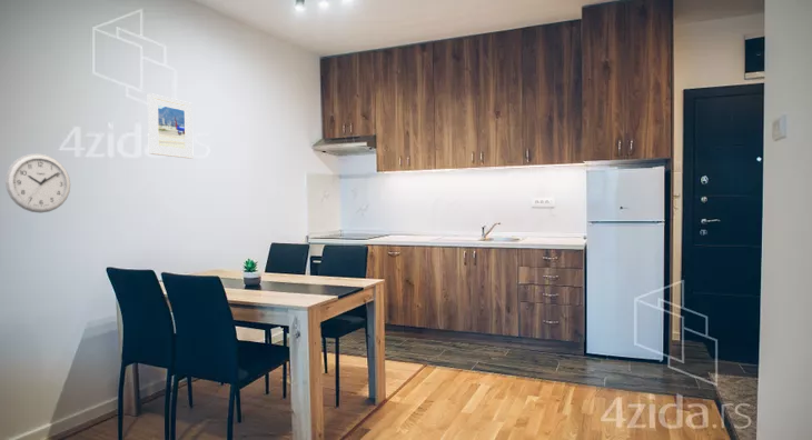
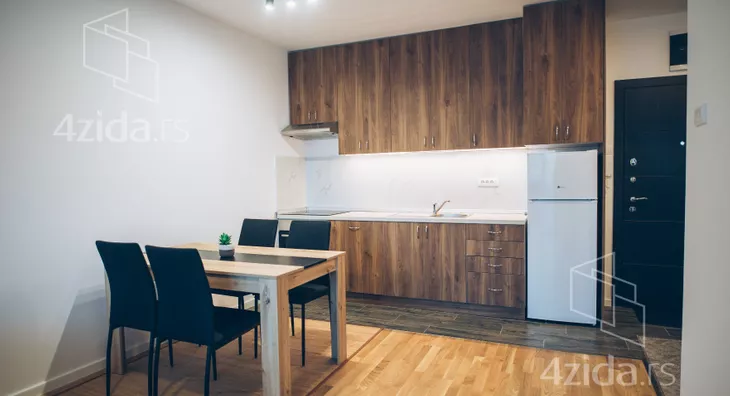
- wall clock (40, 183)
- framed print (171, 127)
